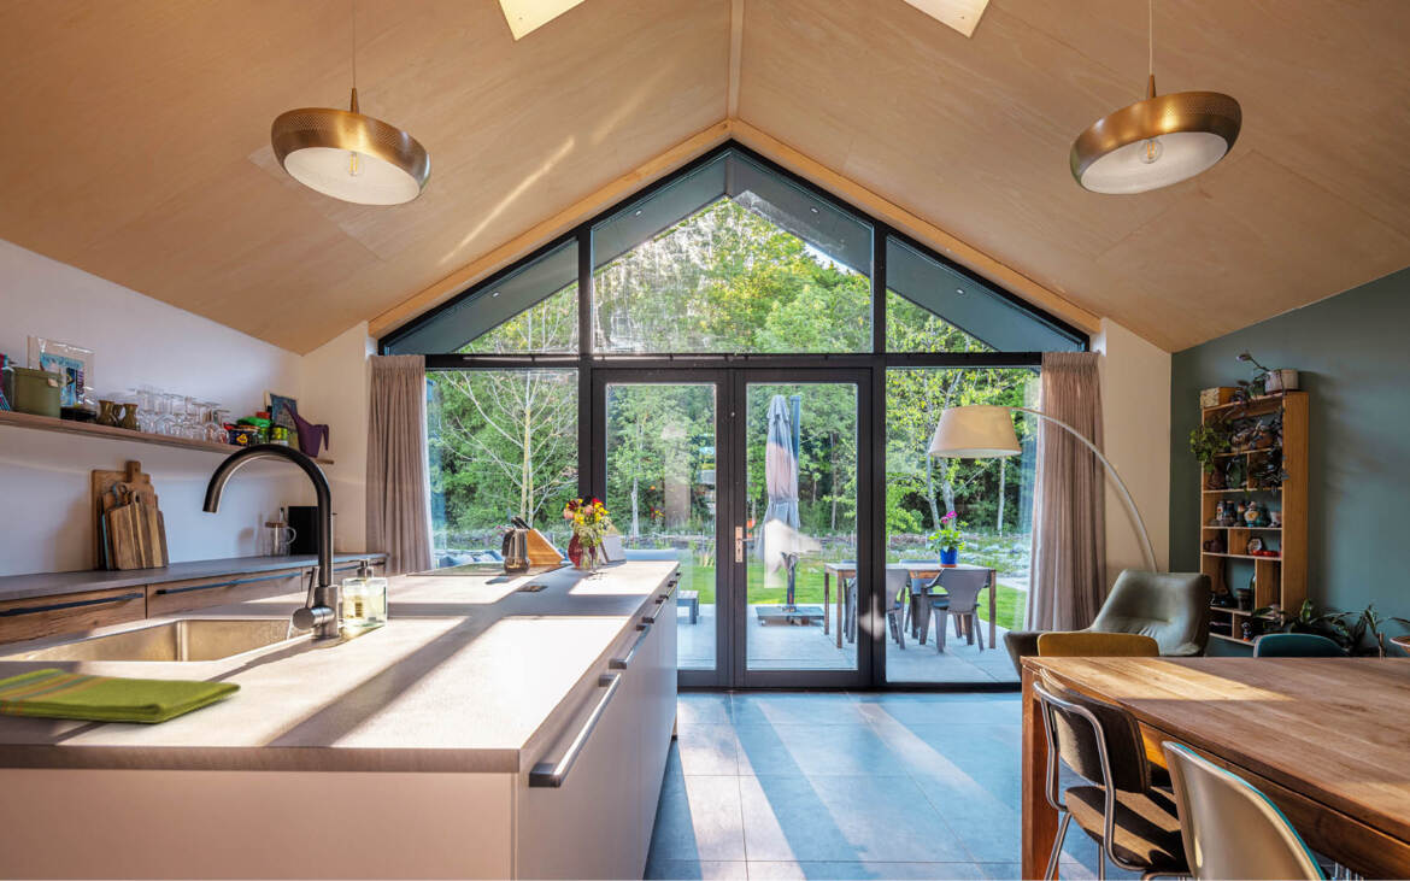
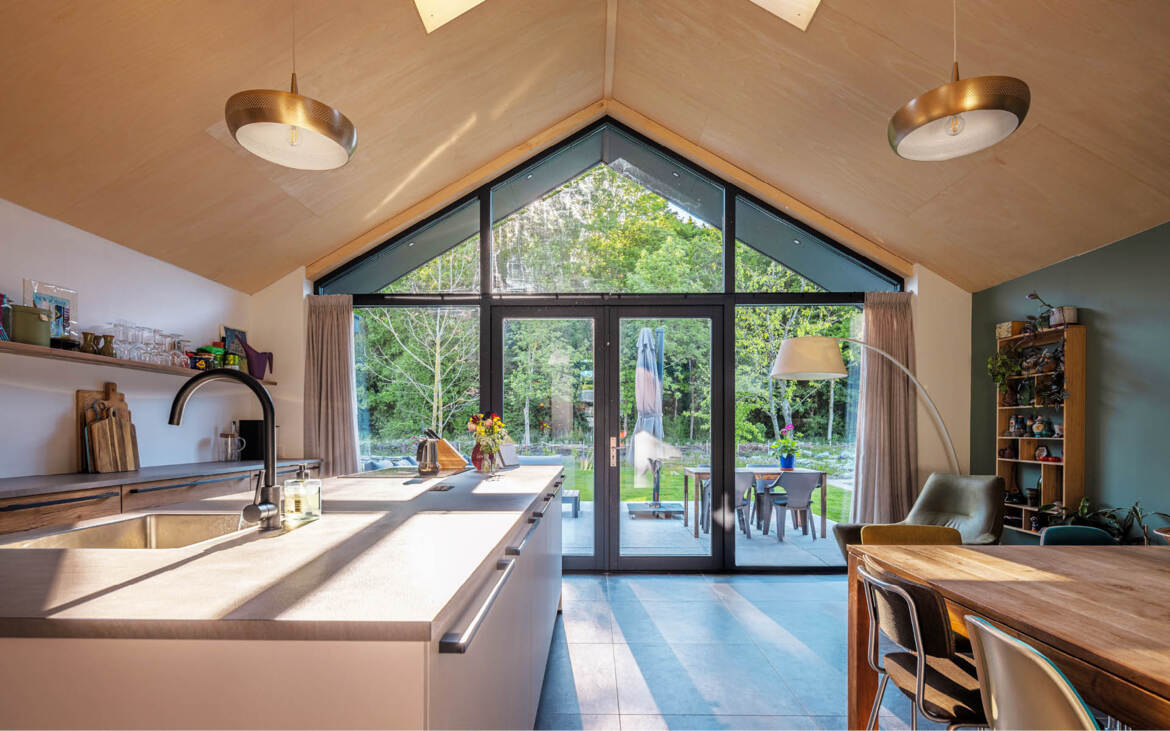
- dish towel (100, 691)
